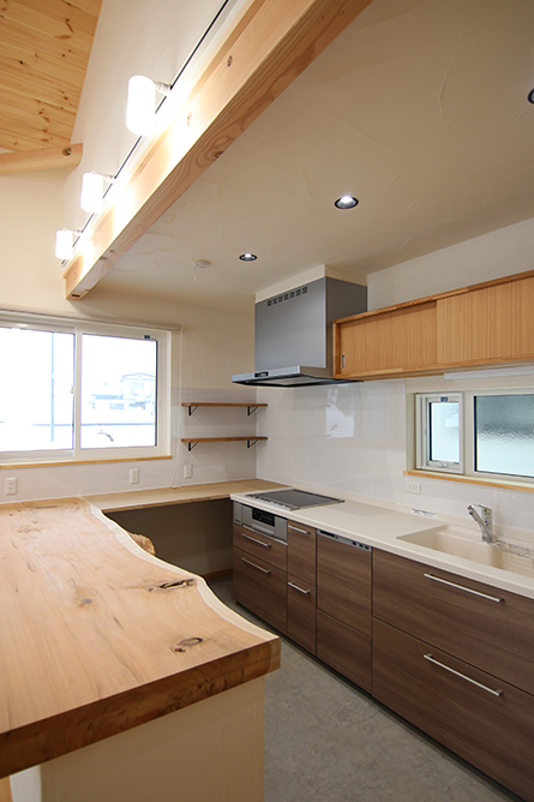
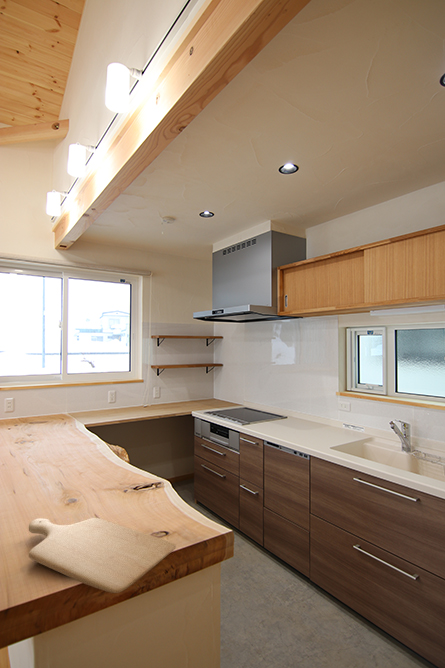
+ chopping board (86, 543)
